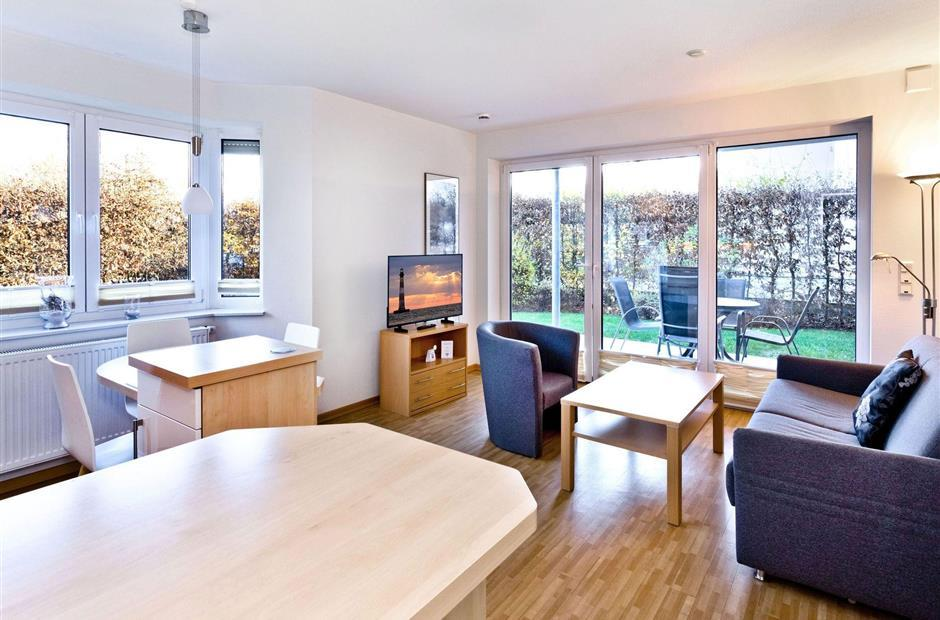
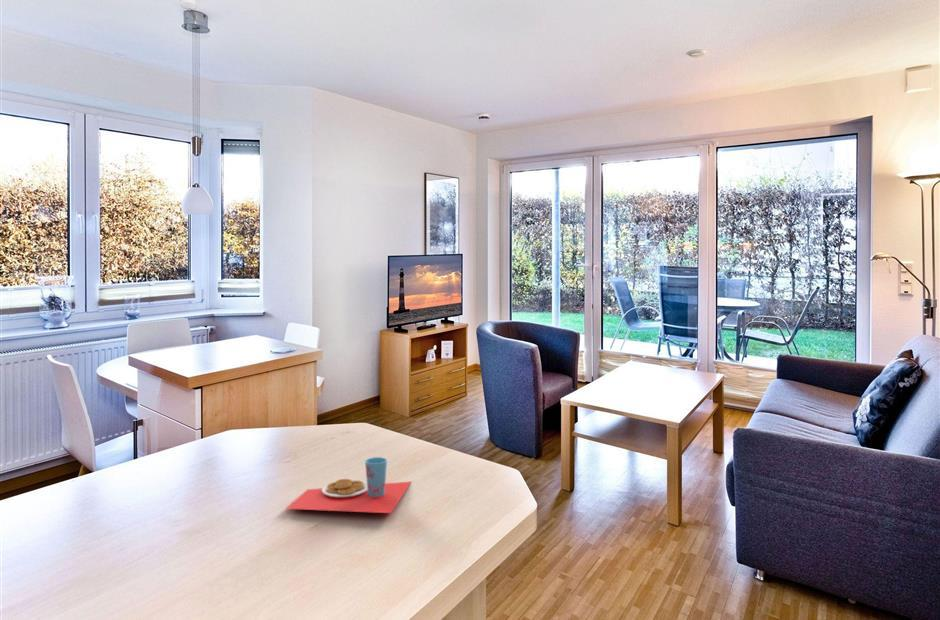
+ placemat (355, 480)
